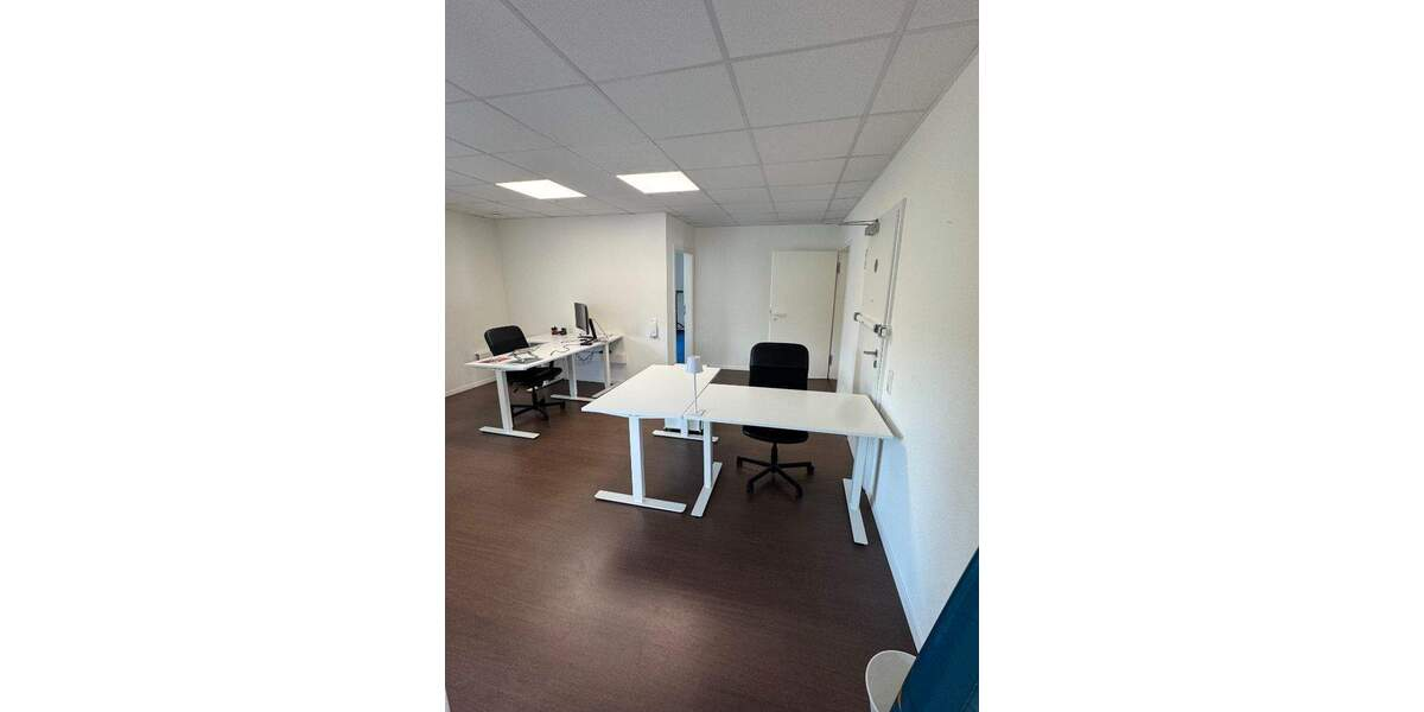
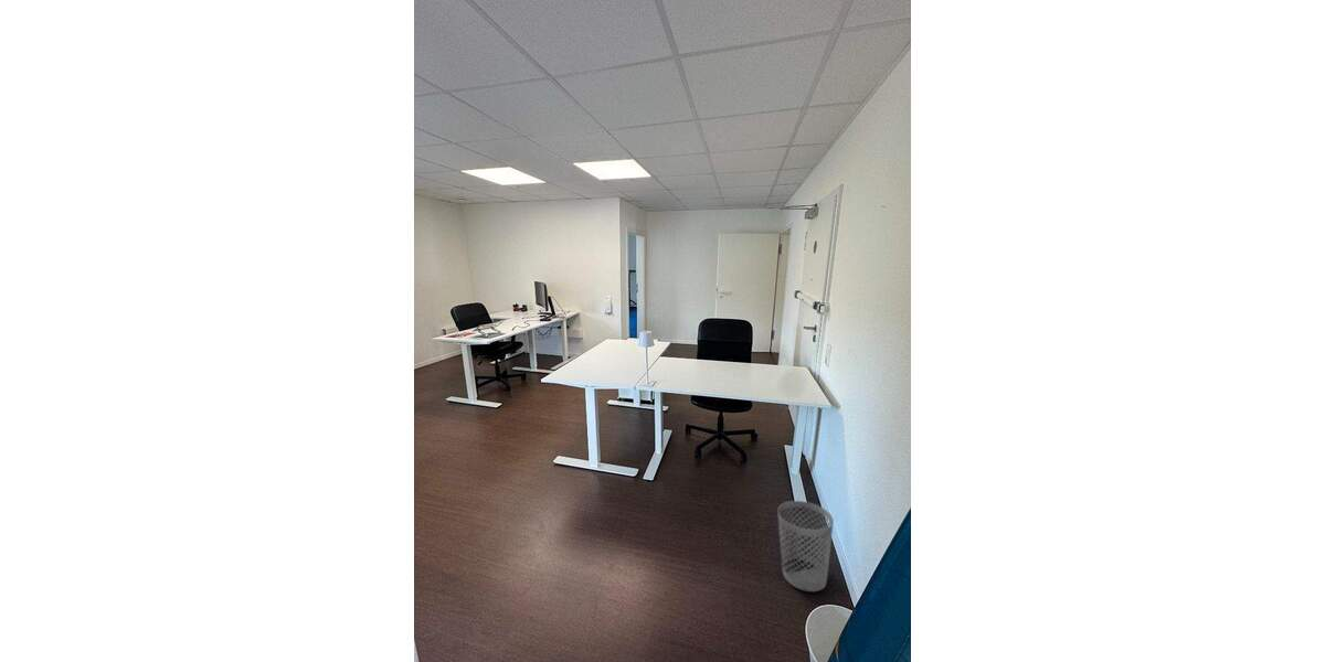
+ wastebasket (804, 545)
